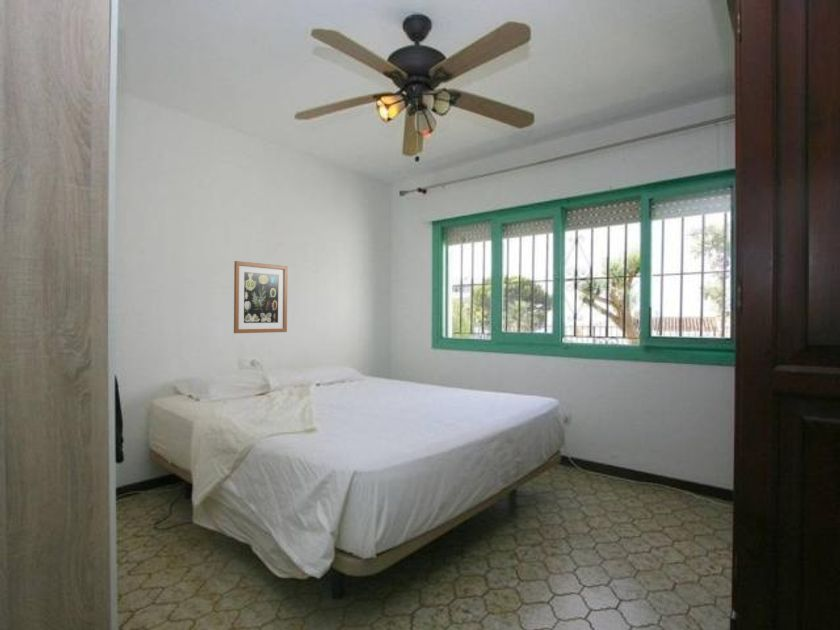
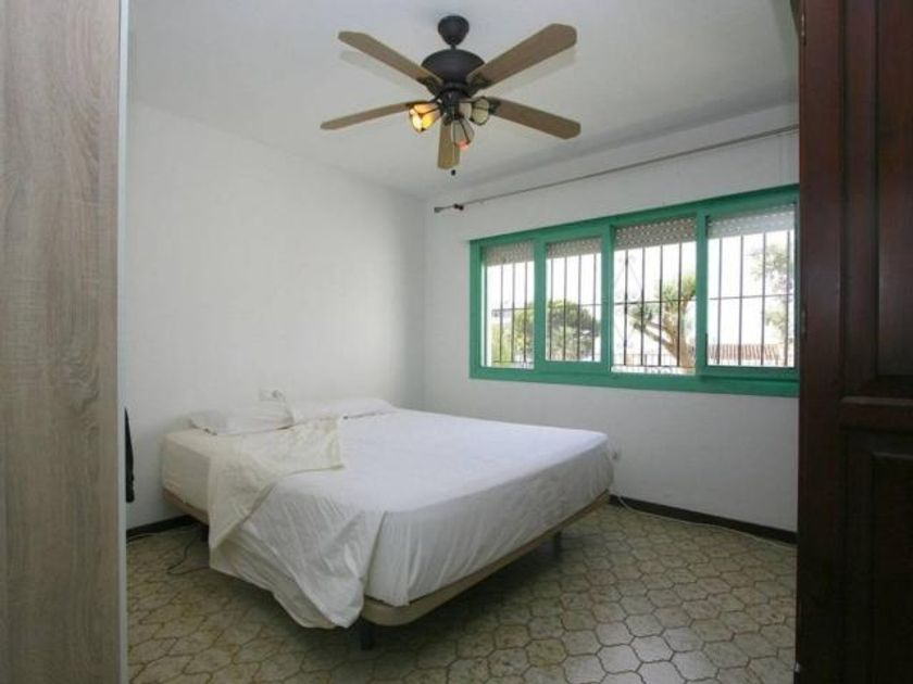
- wall art (261, 298)
